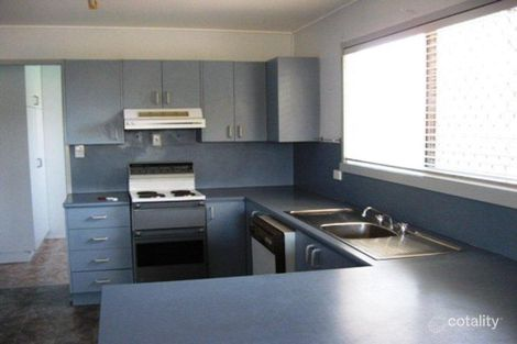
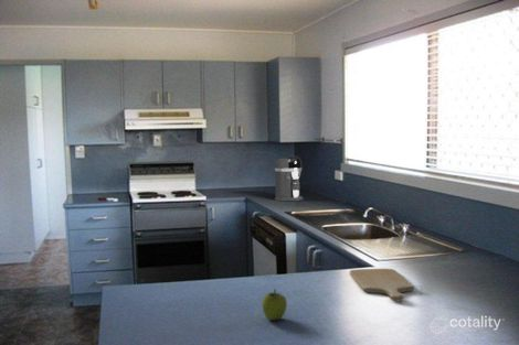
+ chopping board (383, 283)
+ fruit (274, 304)
+ coffee maker (288, 177)
